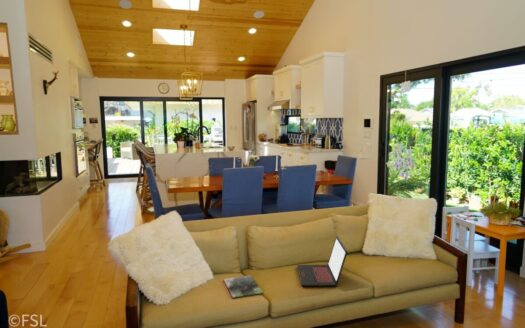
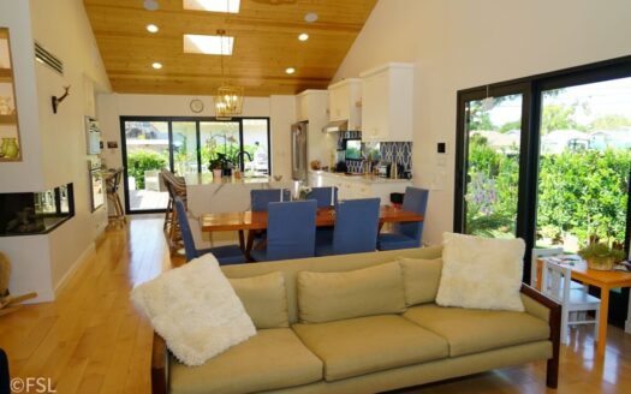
- laptop (320, 265)
- magazine (242, 285)
